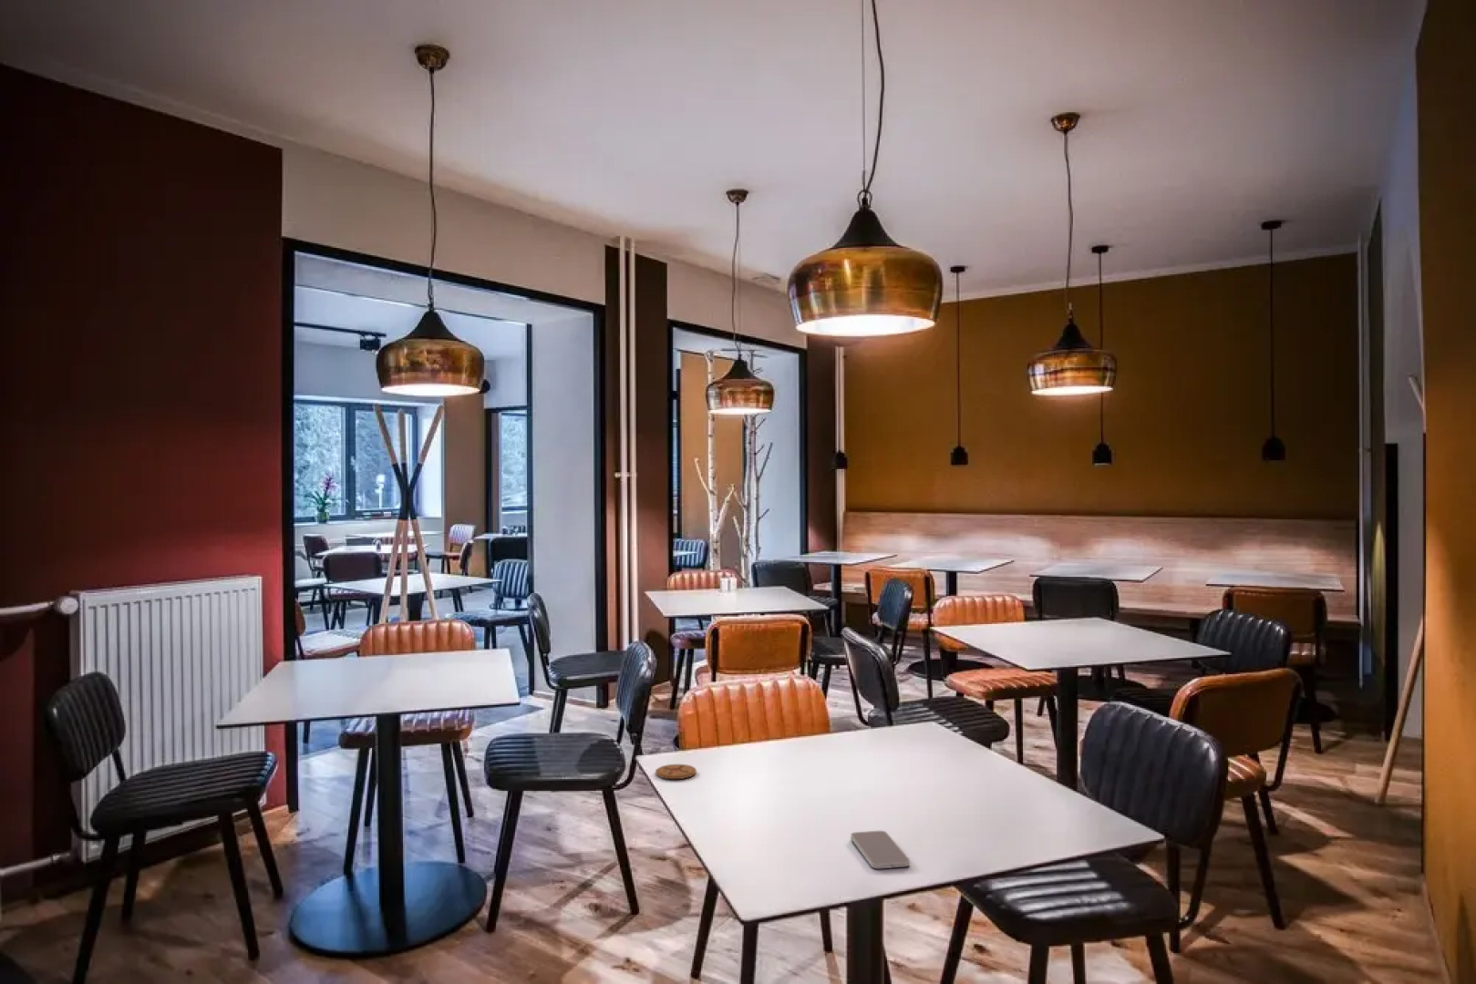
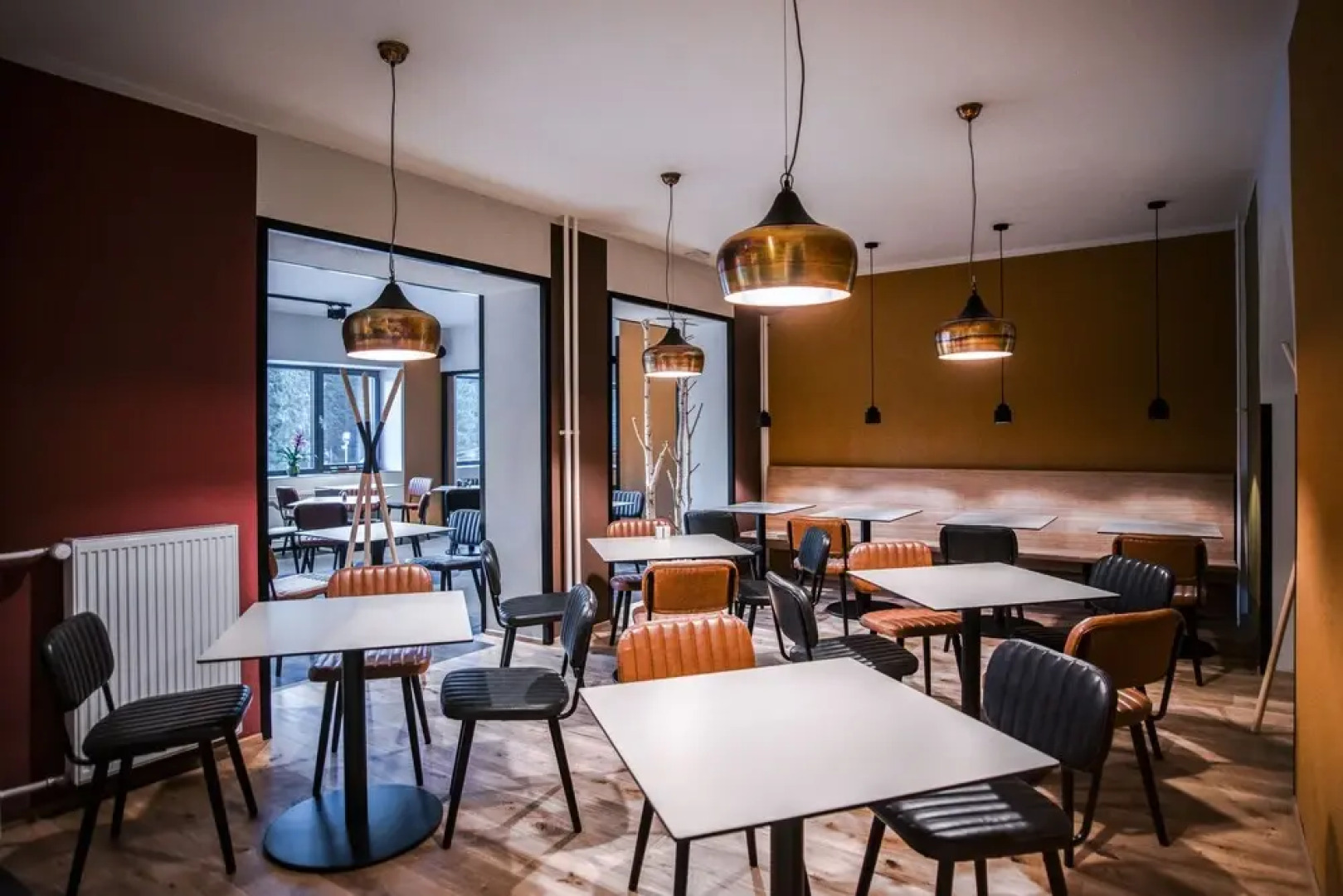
- coaster (676, 771)
- smartphone (879, 848)
